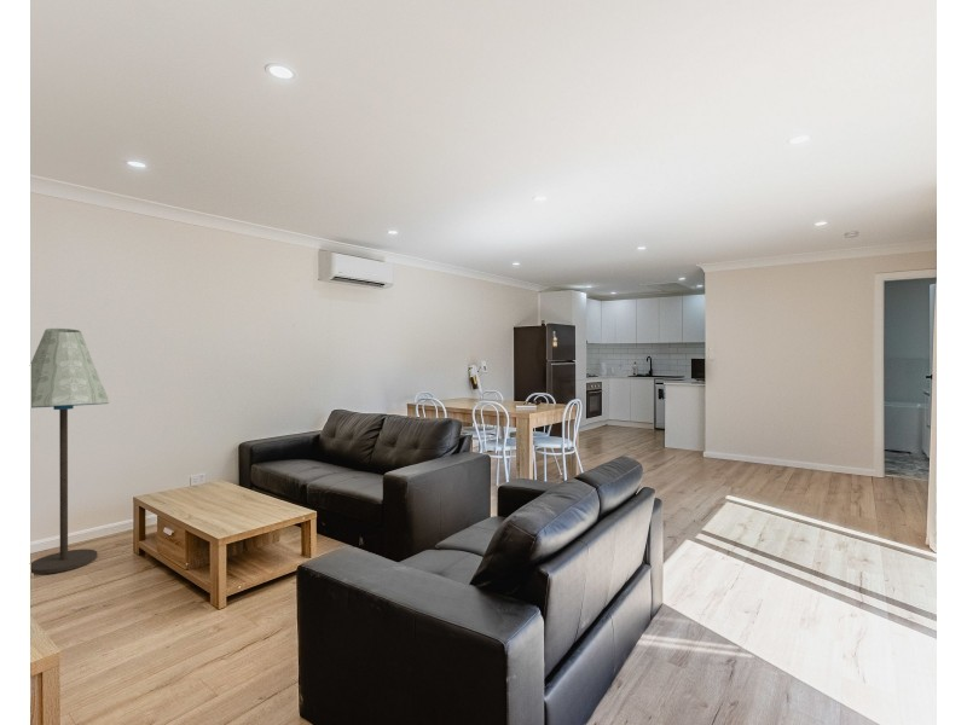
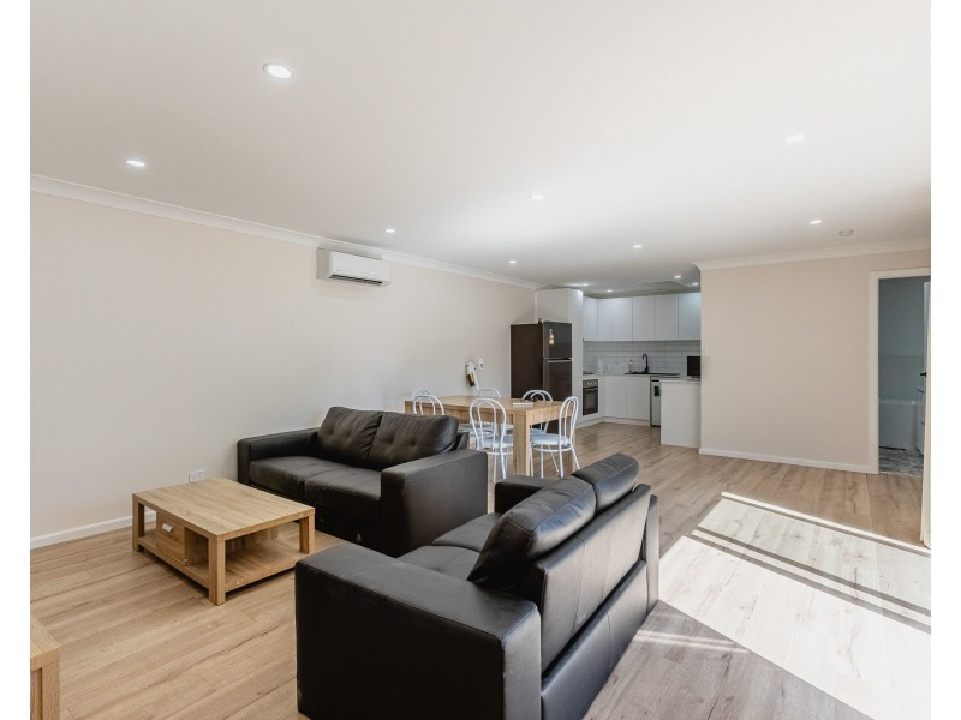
- floor lamp (63, 445)
